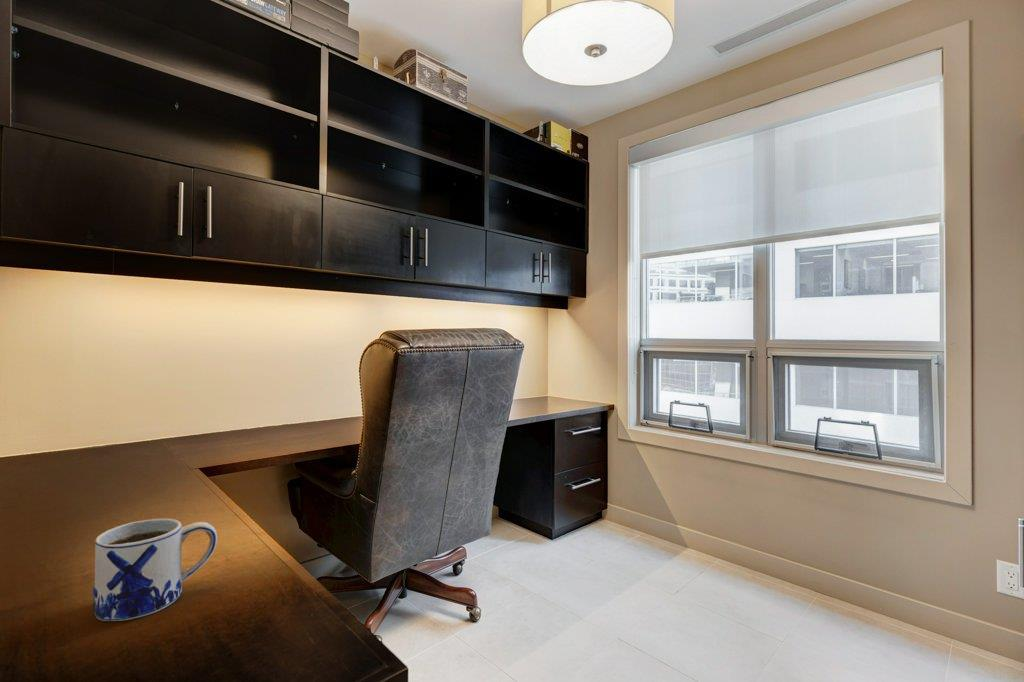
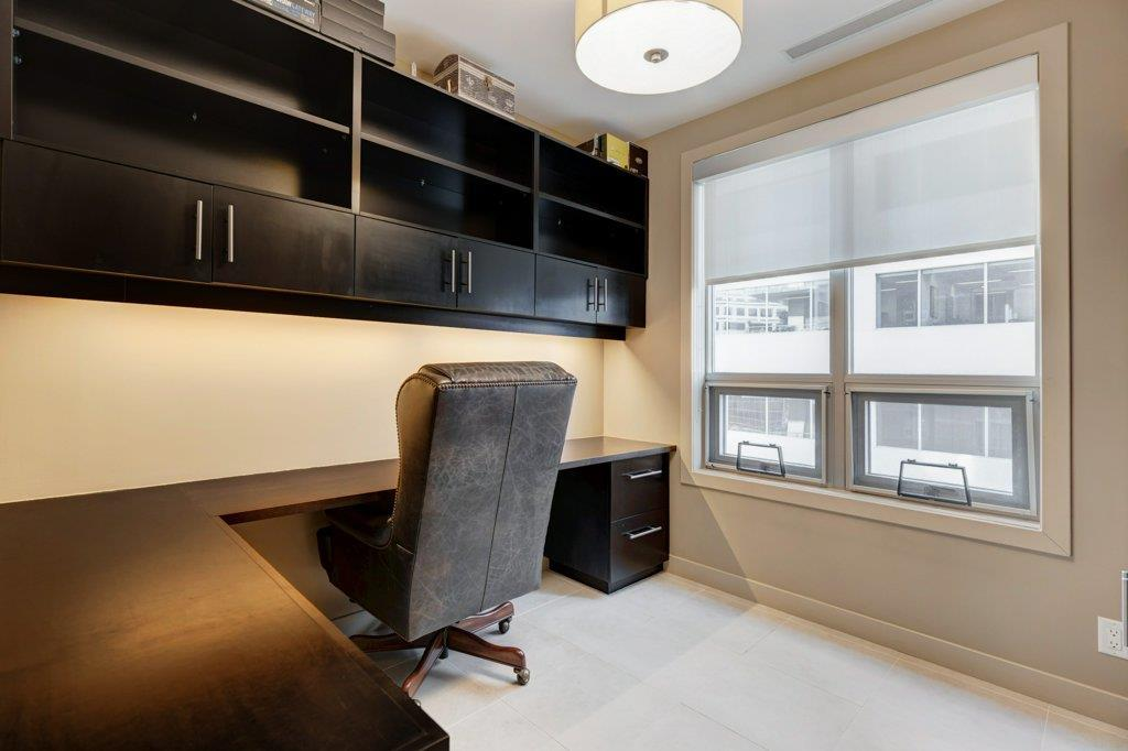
- mug (152, 563)
